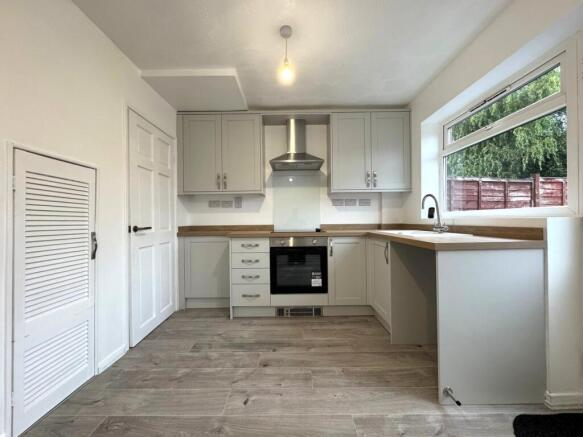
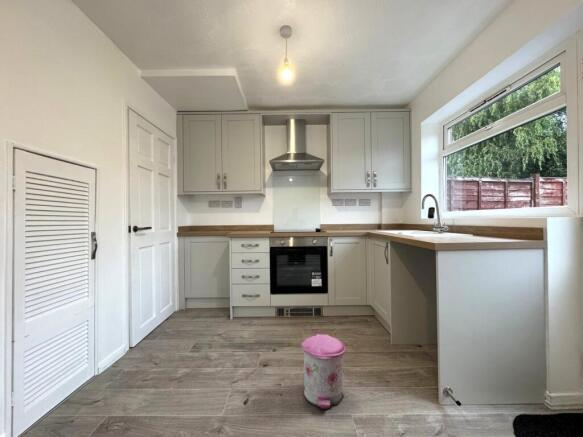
+ trash can (323, 367)
